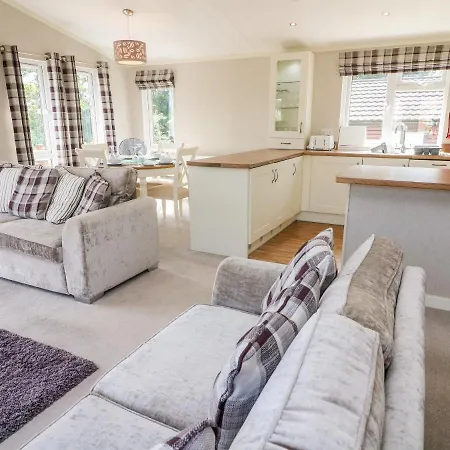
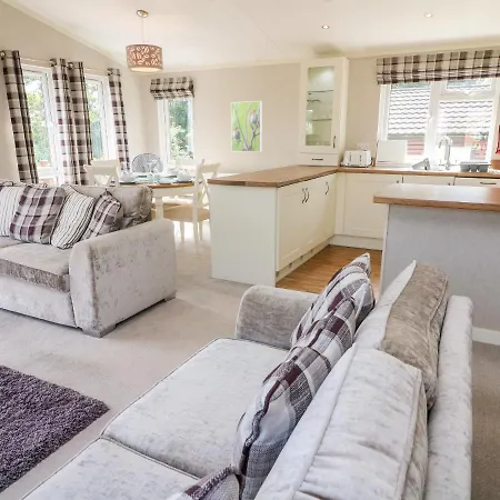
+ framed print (246, 127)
